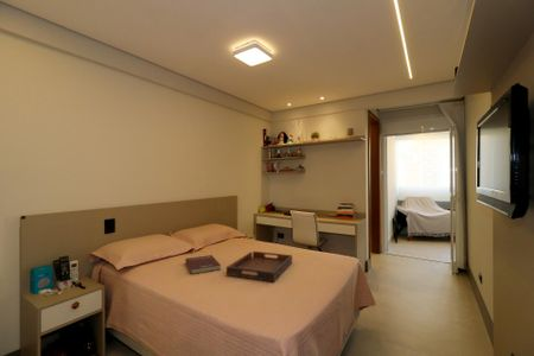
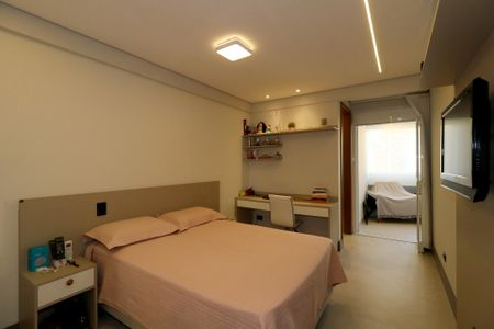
- book (202, 263)
- serving tray (261, 263)
